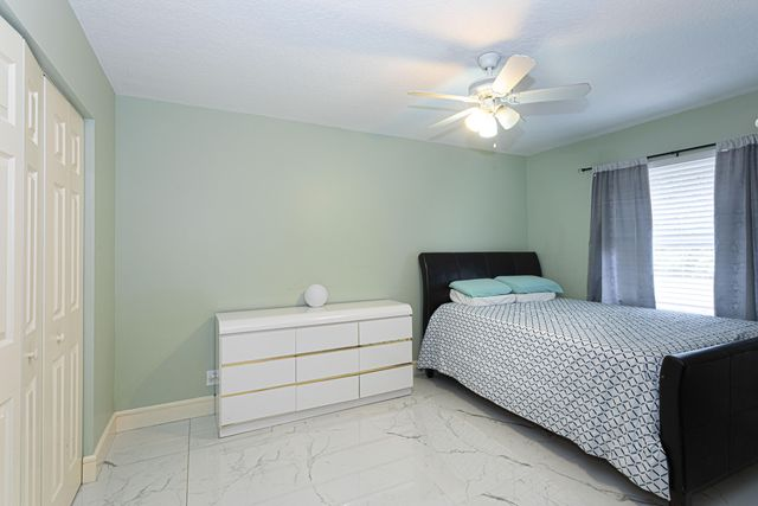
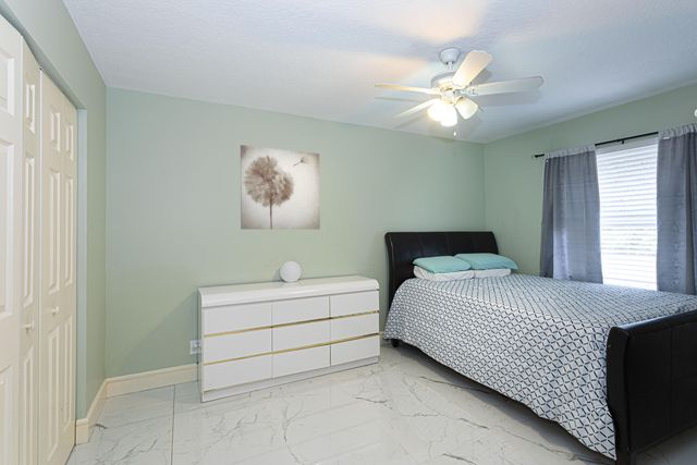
+ wall art (282, 189)
